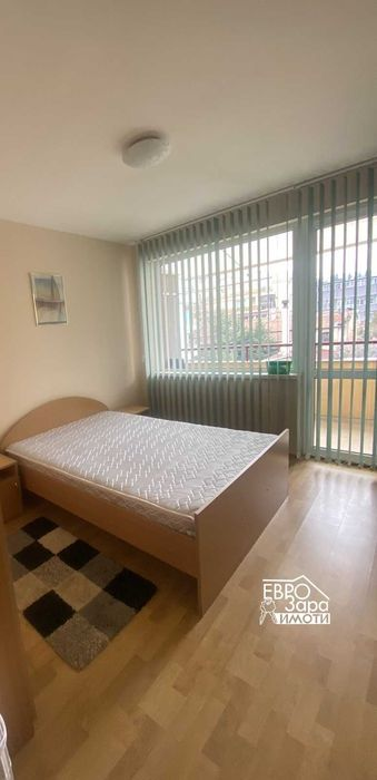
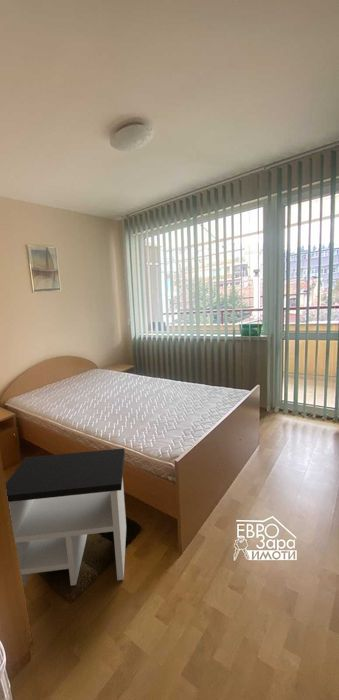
+ side table (73, 514)
